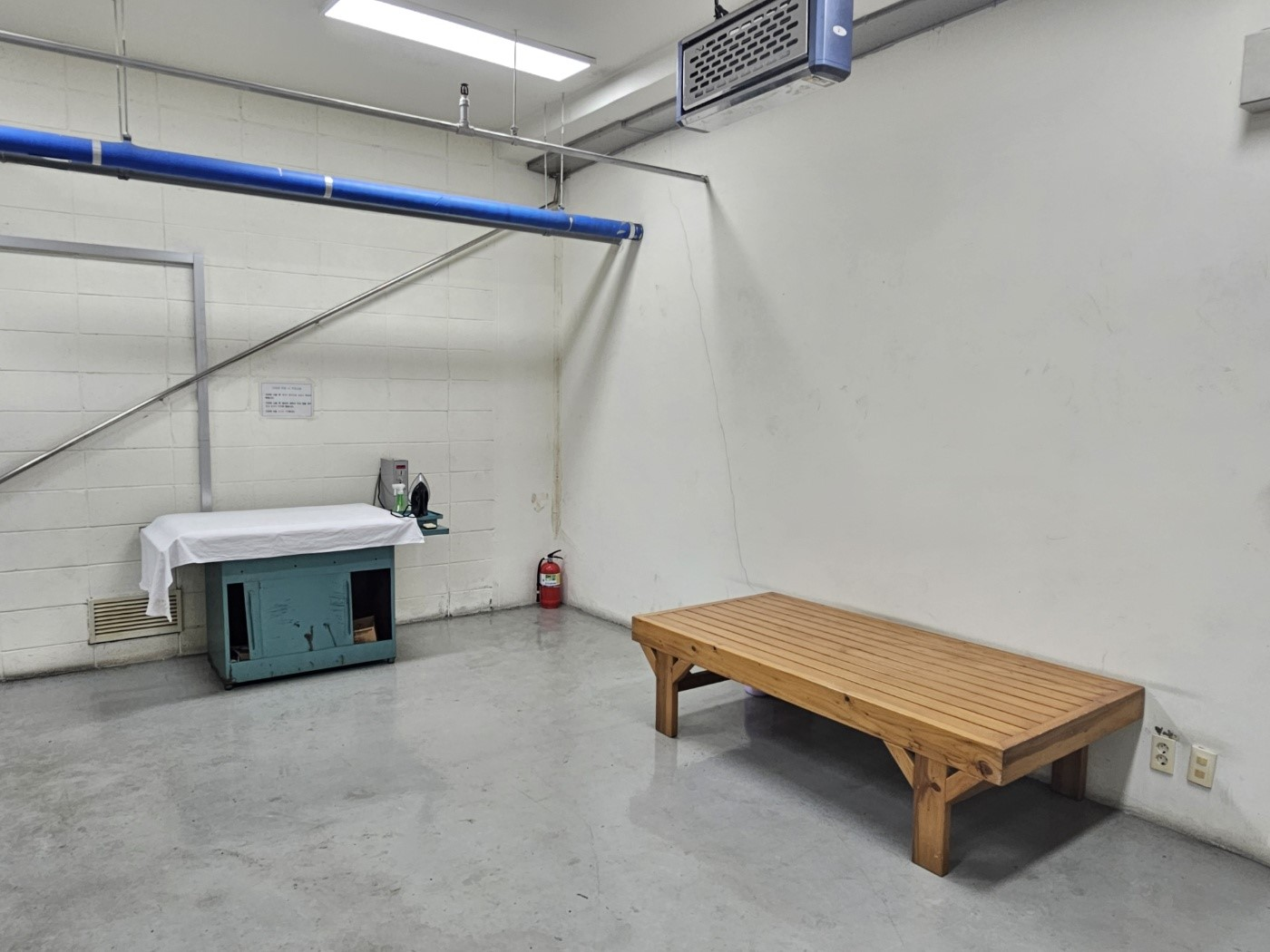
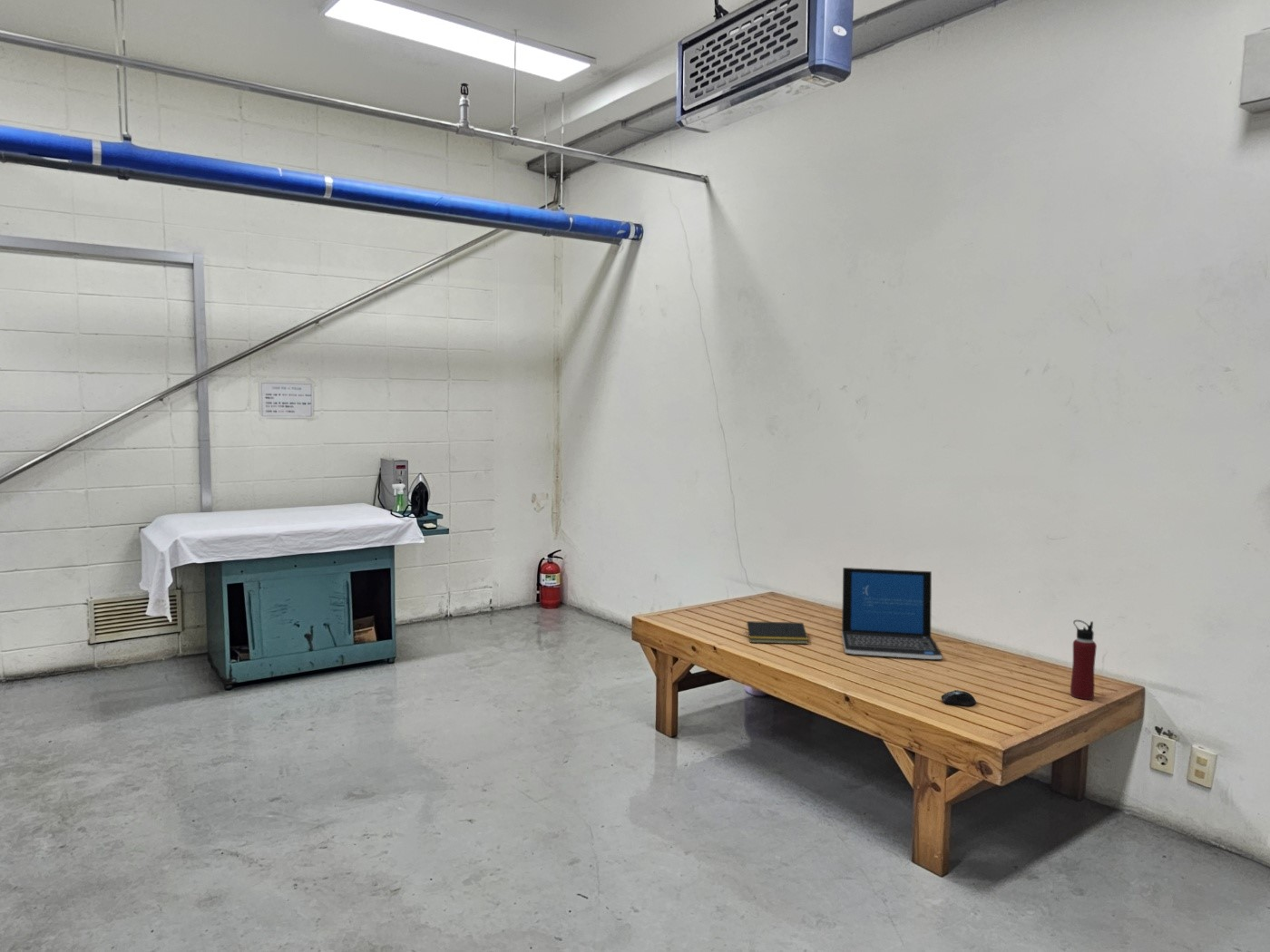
+ laptop (889, 611)
+ notepad (777, 632)
+ computer mouse (958, 696)
+ water bottle (1083, 658)
